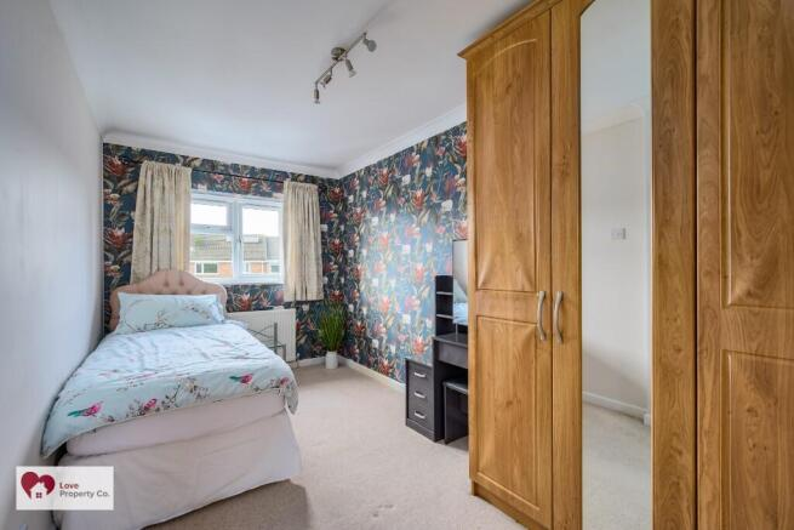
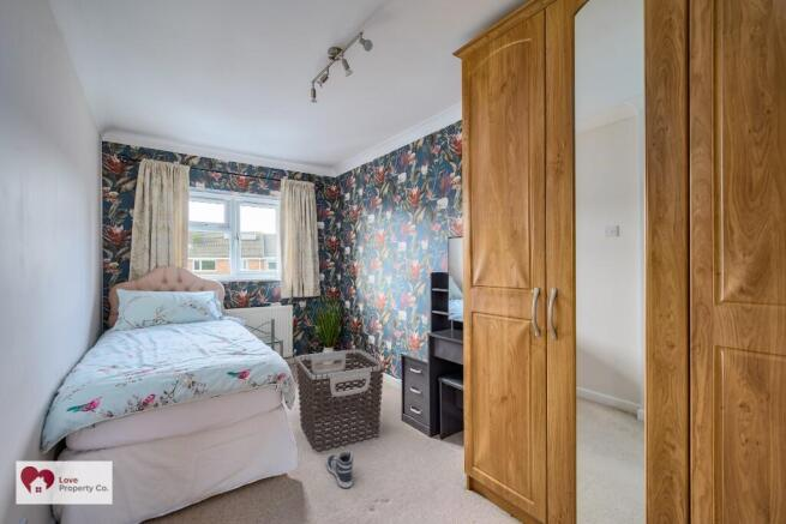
+ sneaker (340, 460)
+ clothes hamper (338, 396)
